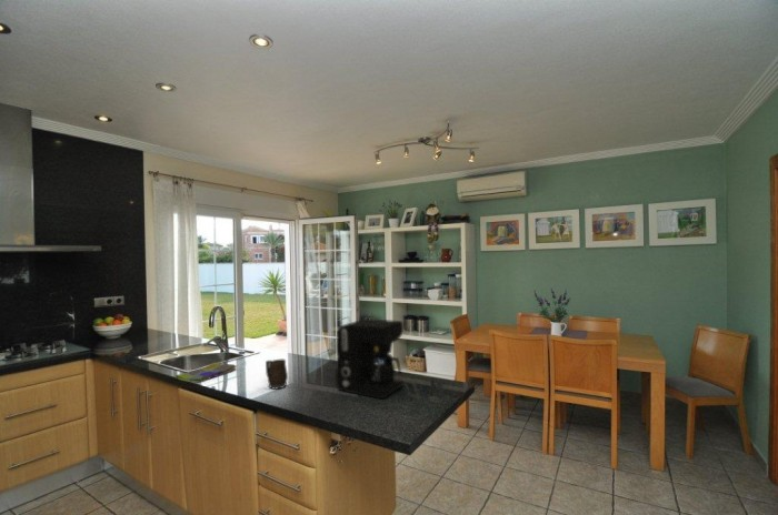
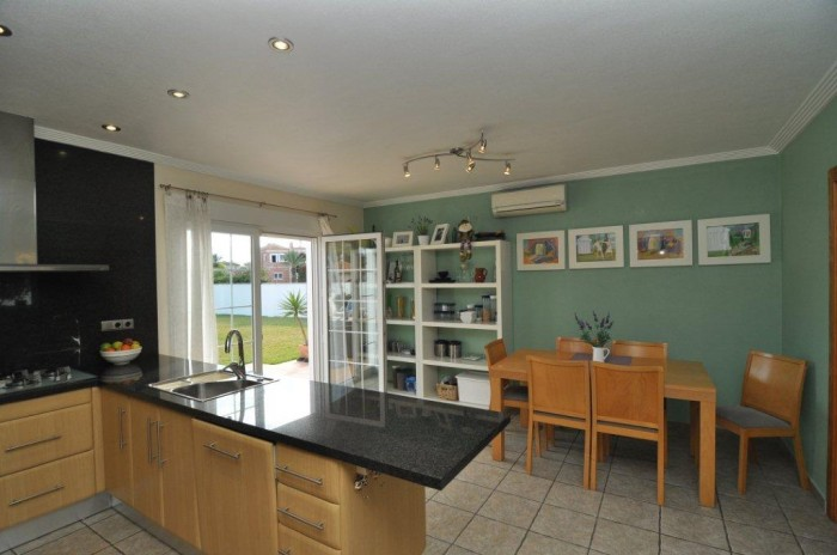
- mug (276, 373)
- dish towel (207, 371)
- coffee maker (372, 355)
